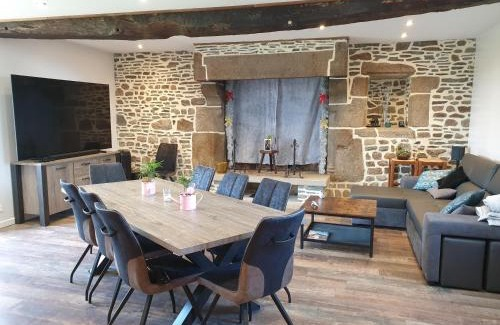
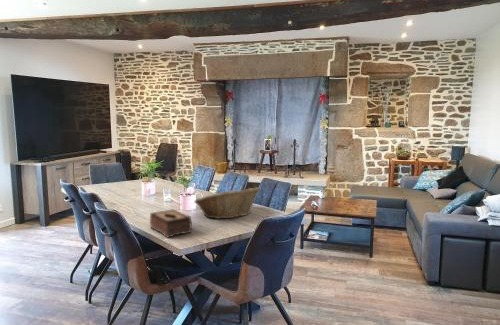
+ tissue box (170, 222)
+ fruit basket (228, 200)
